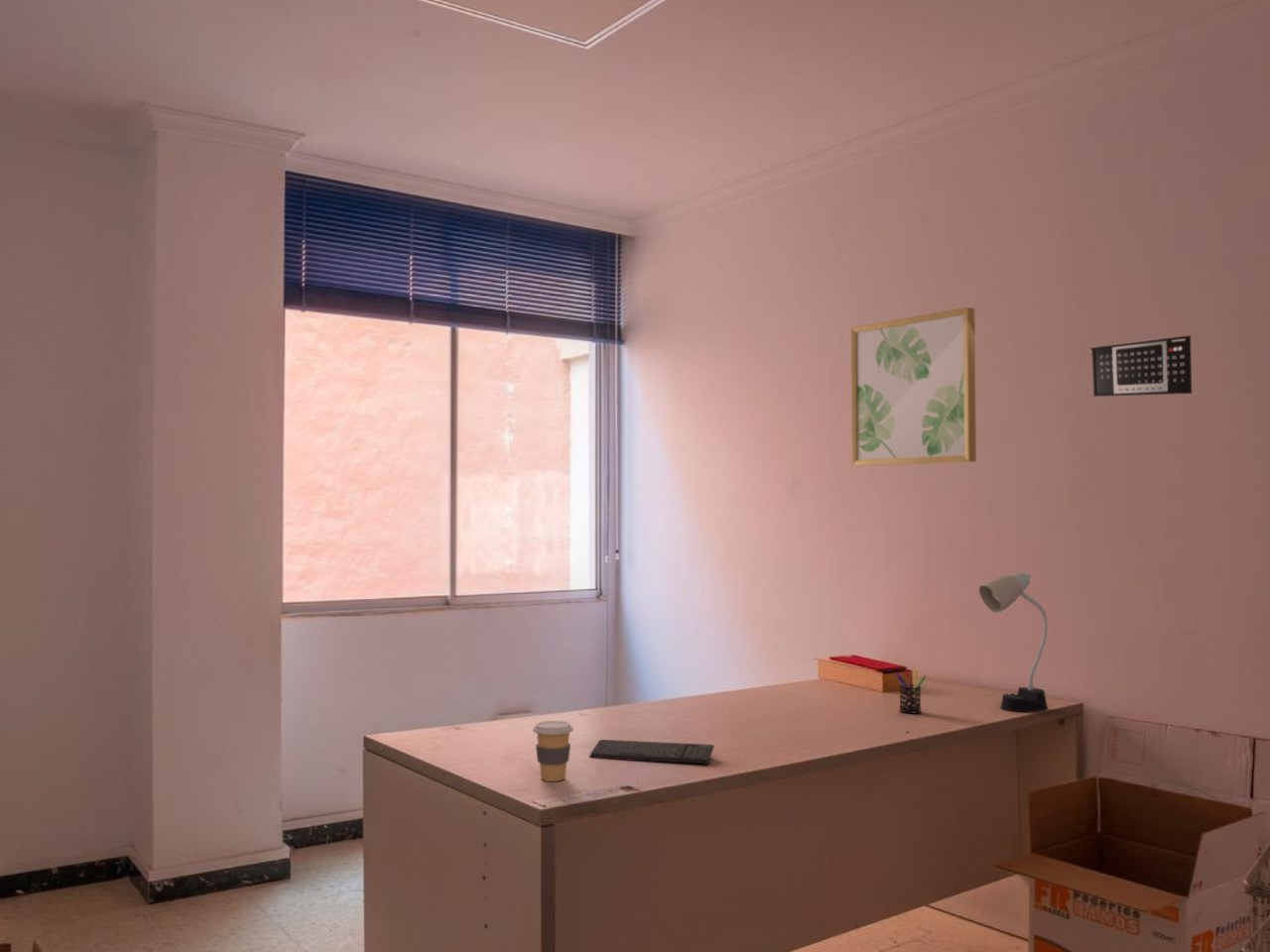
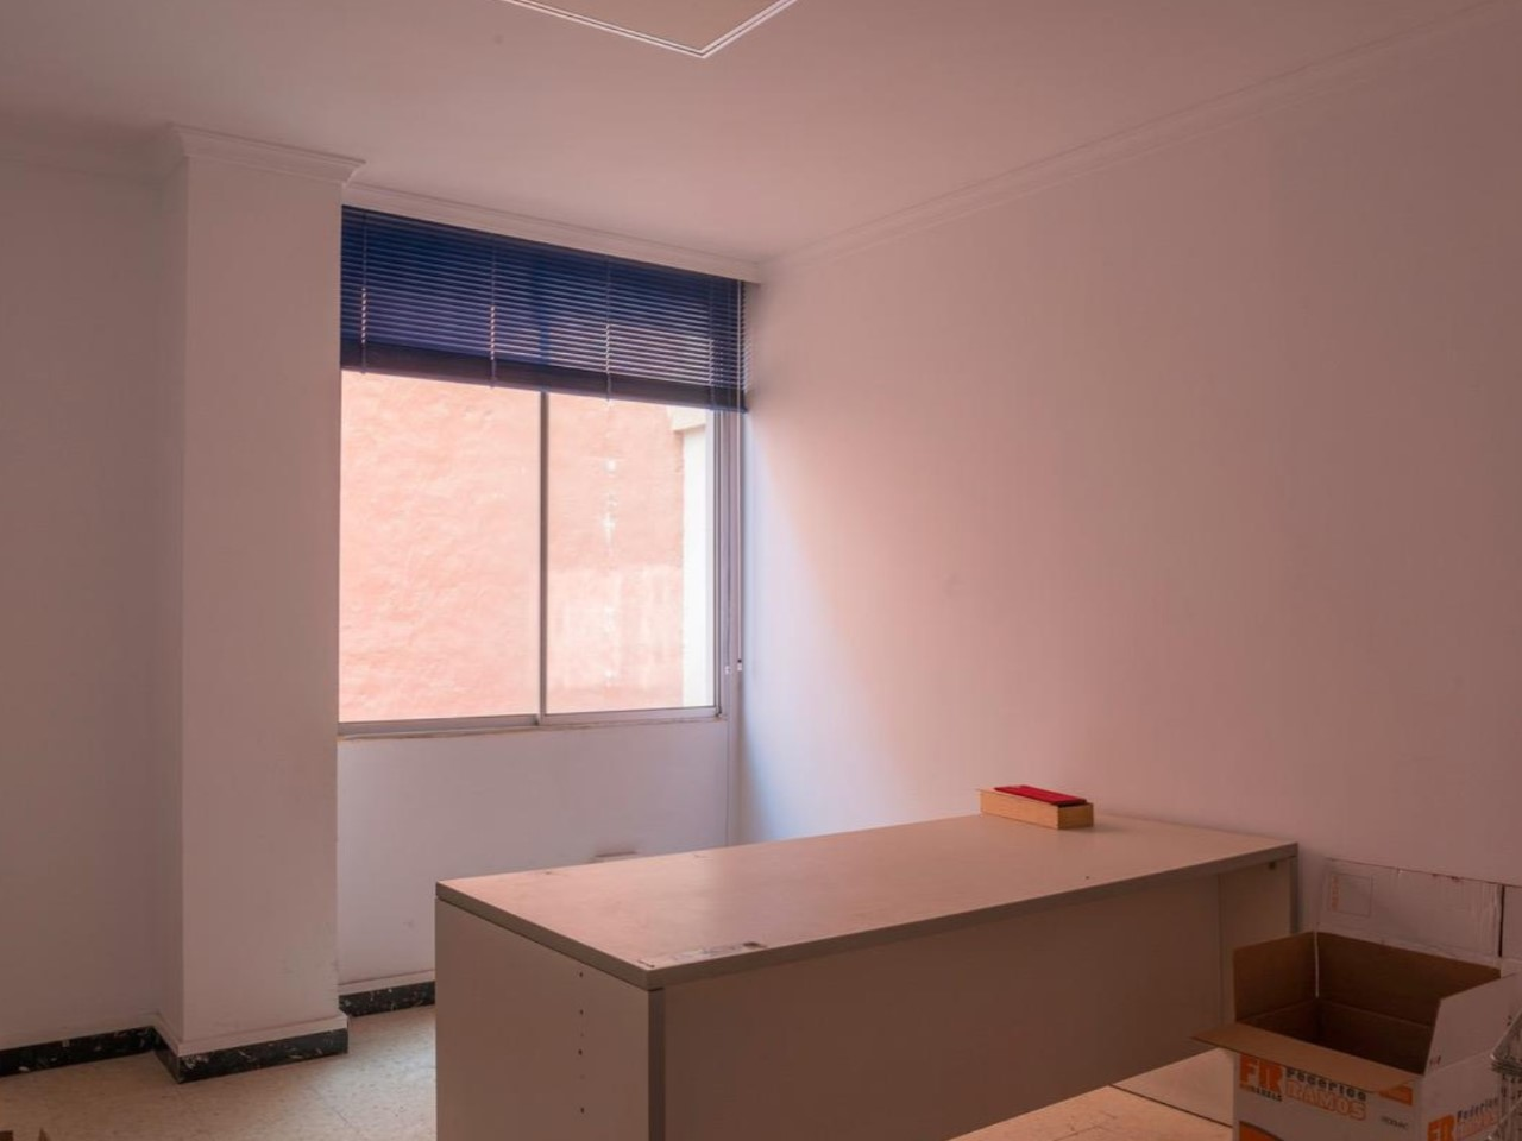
- desk lamp (1040, 645)
- calendar (1138, 369)
- coffee cup (553, 751)
- wall art (910, 391)
- pen holder (912, 689)
- keyboard (652, 751)
